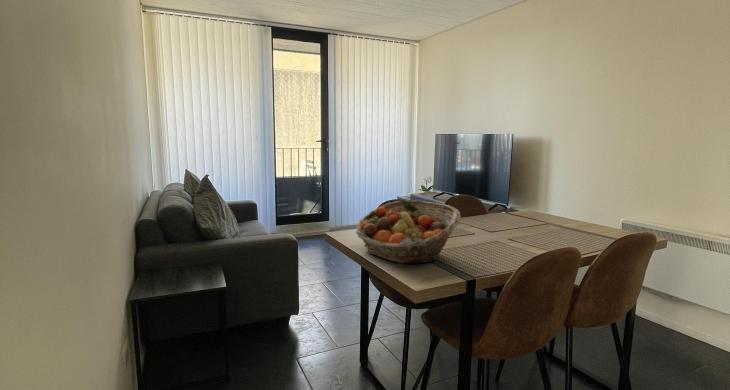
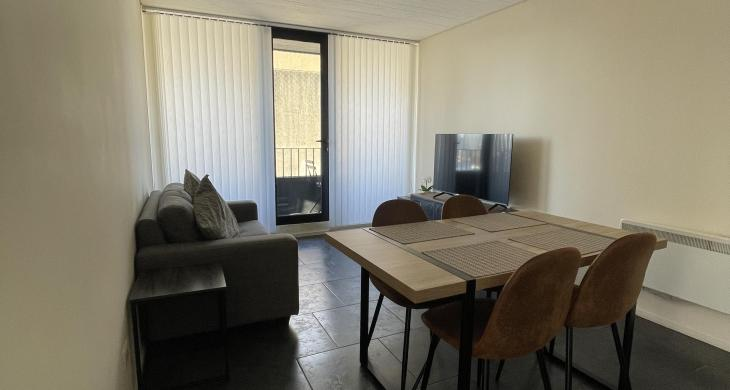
- fruit basket (406, 229)
